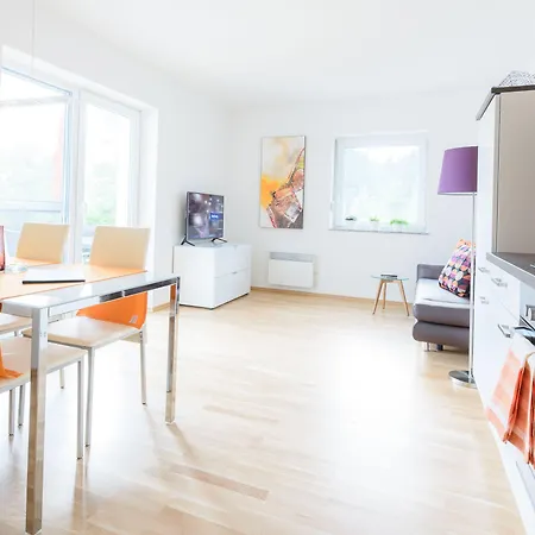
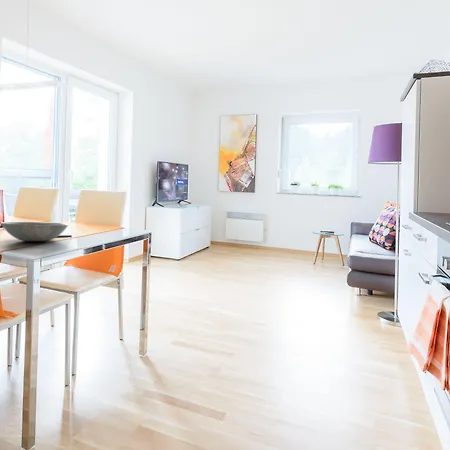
+ bowl (35, 231)
